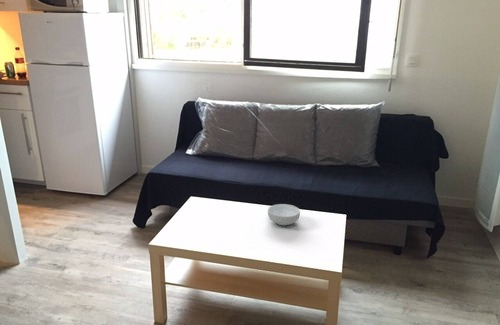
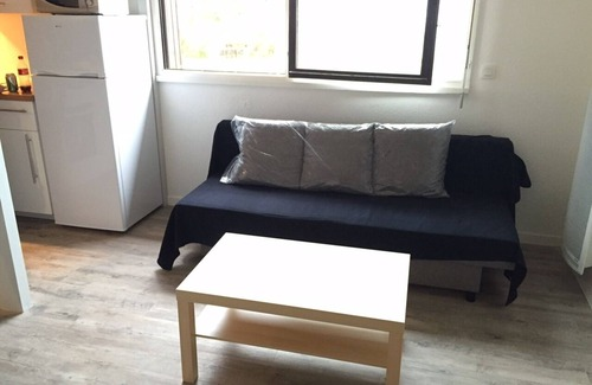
- cereal bowl (283, 216)
